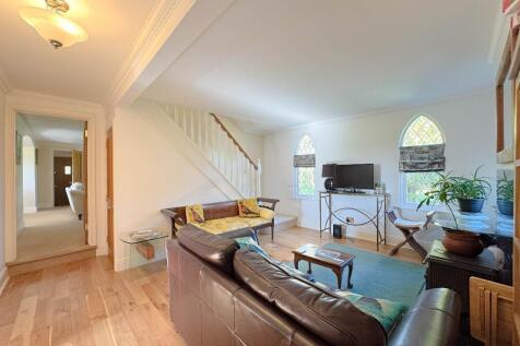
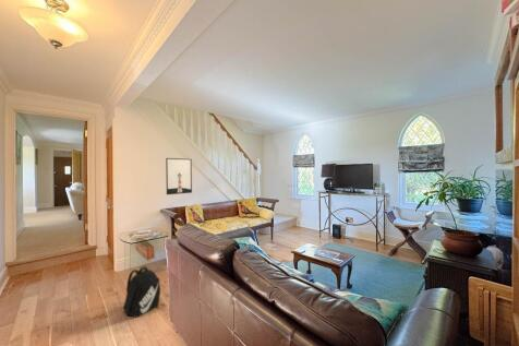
+ backpack (141, 287)
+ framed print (179, 176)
